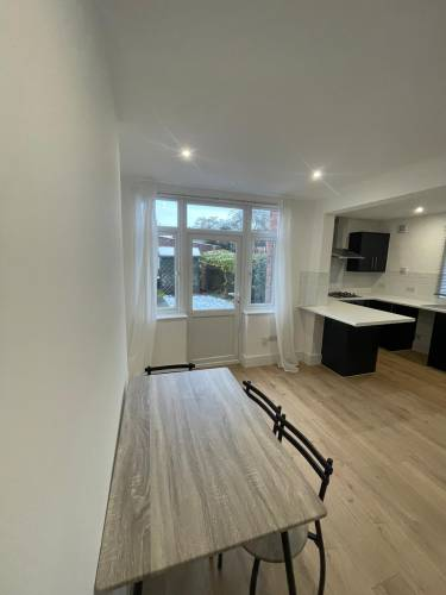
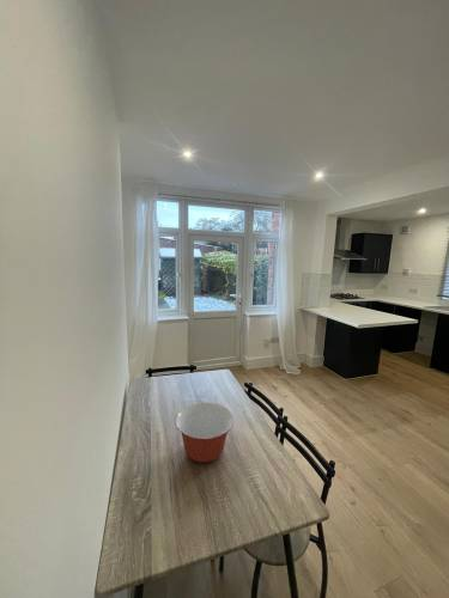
+ mixing bowl (204, 434)
